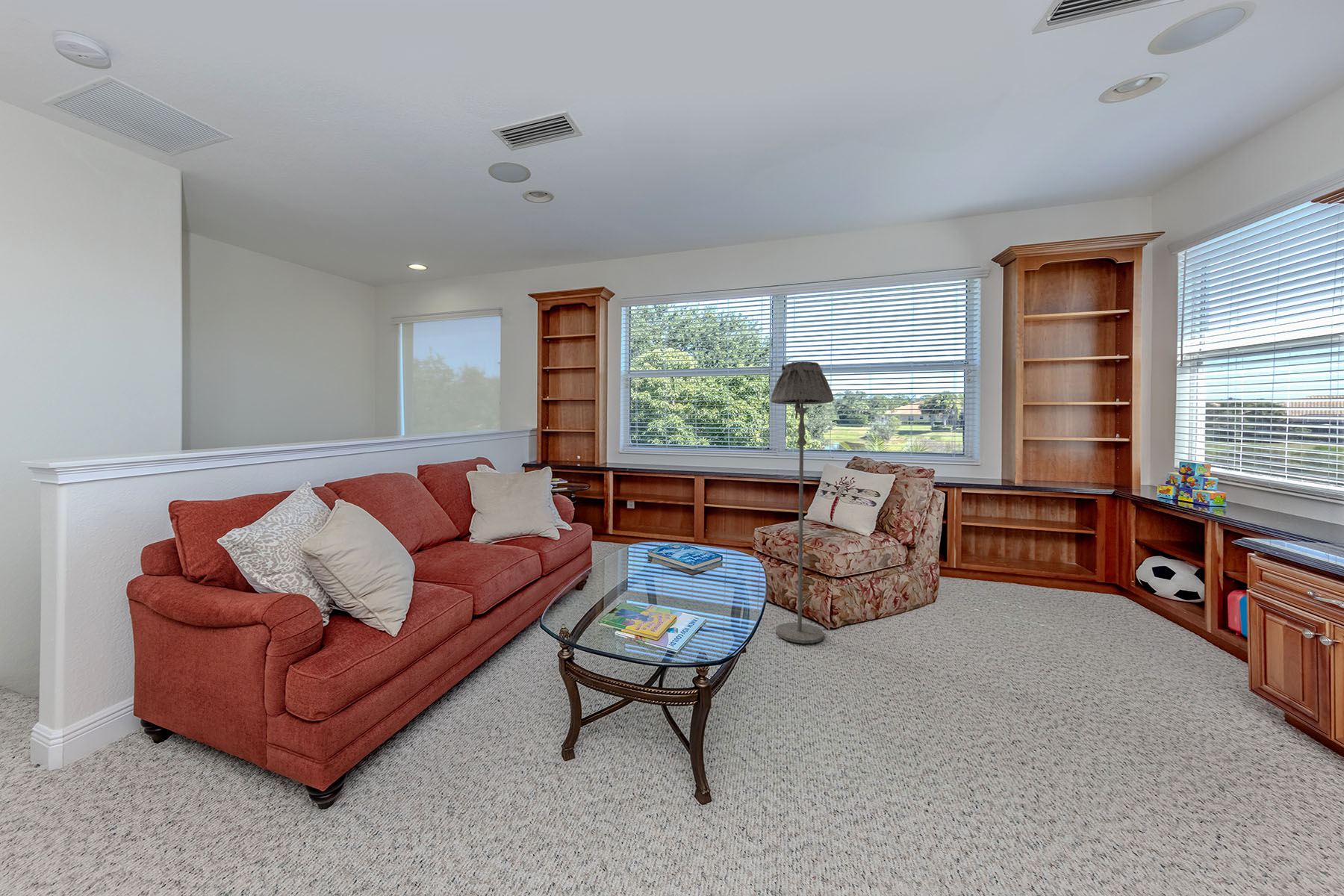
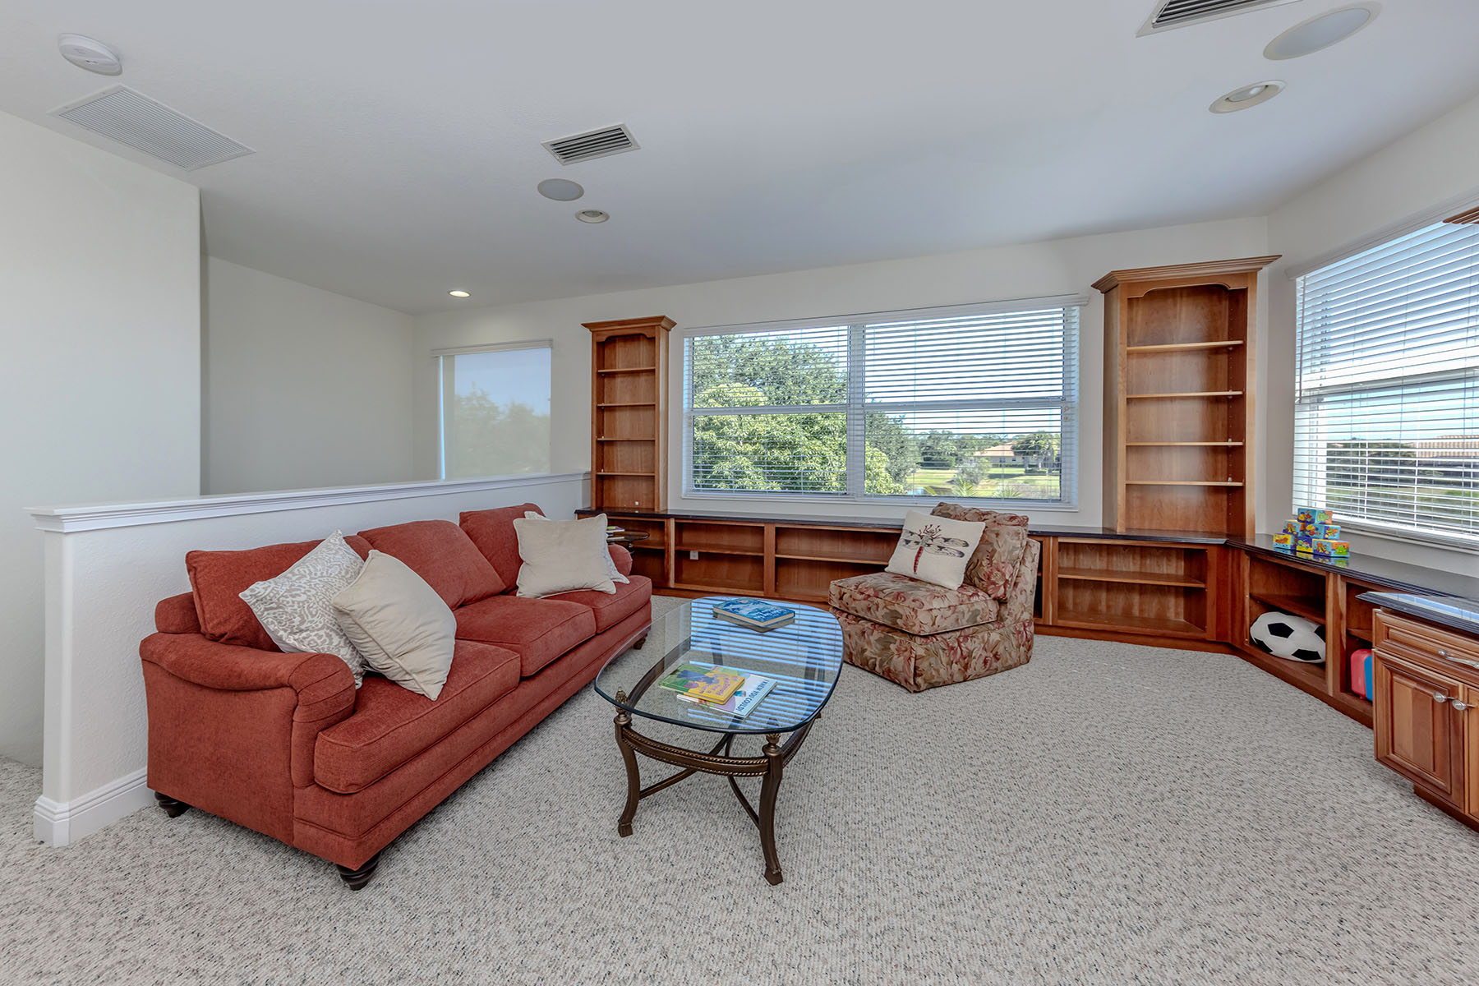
- floor lamp (800, 499)
